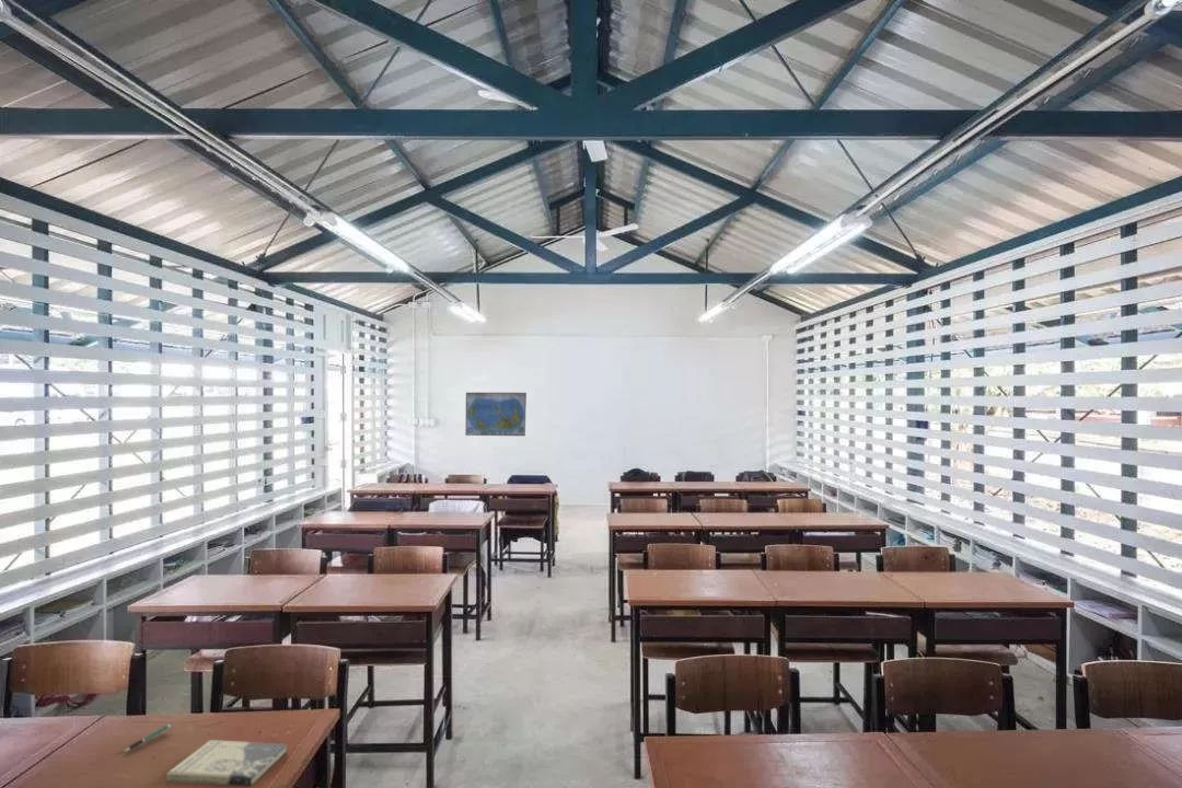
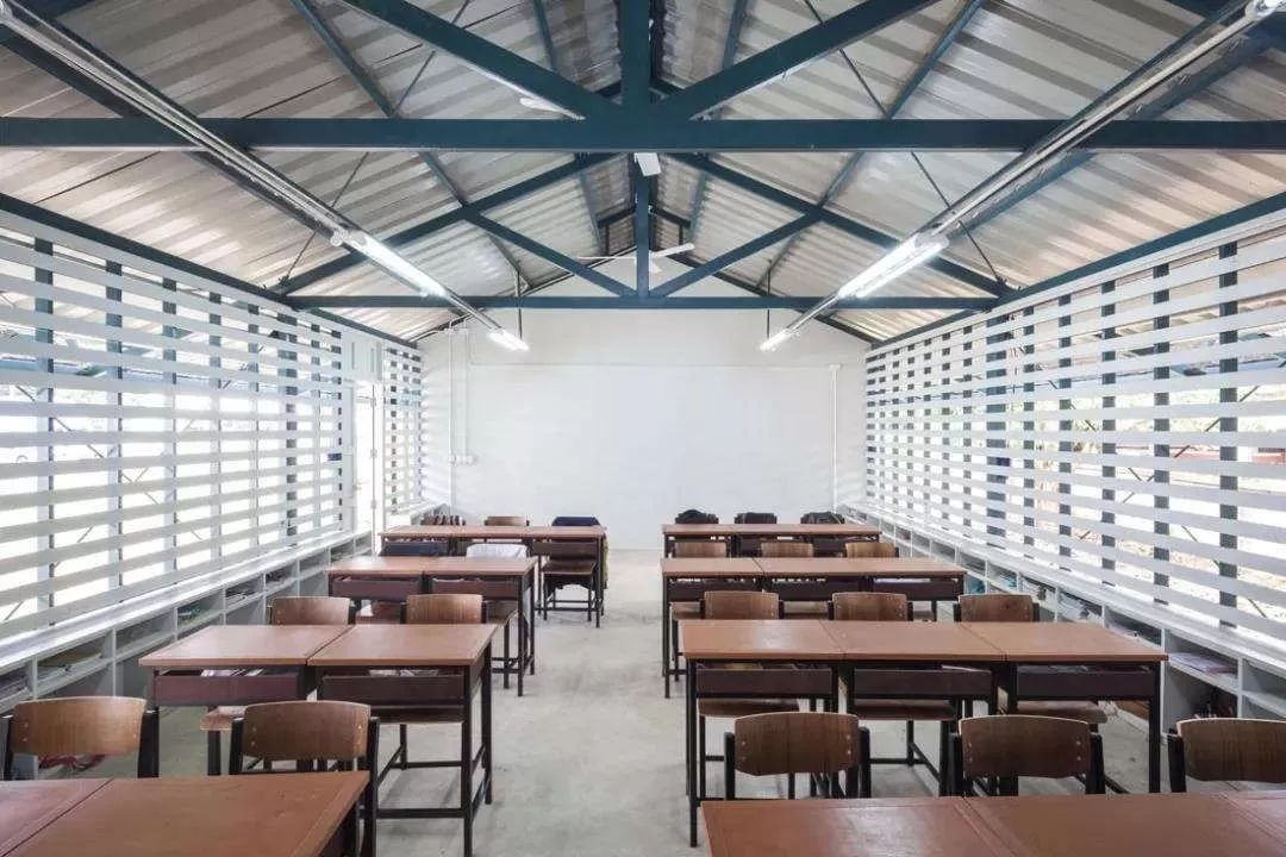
- world map (496, 414)
- pen (148, 737)
- book (229, 762)
